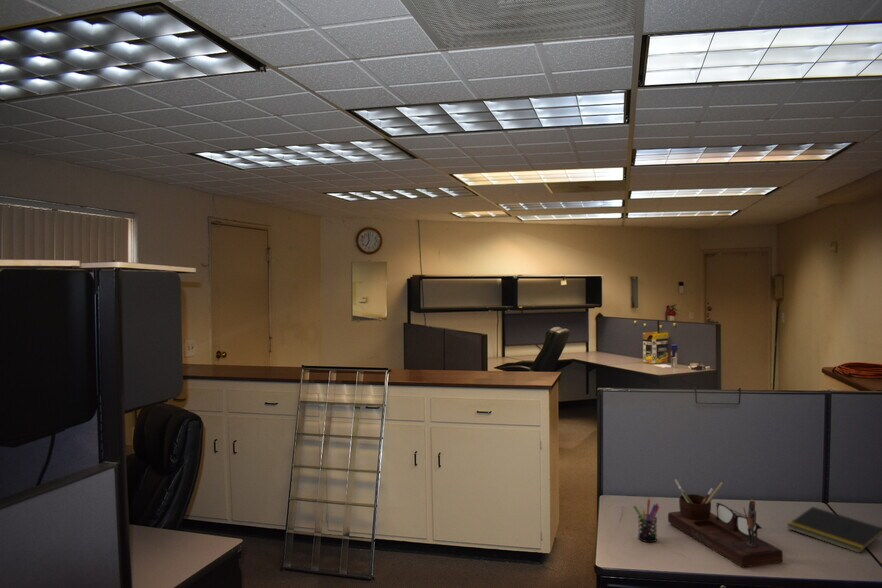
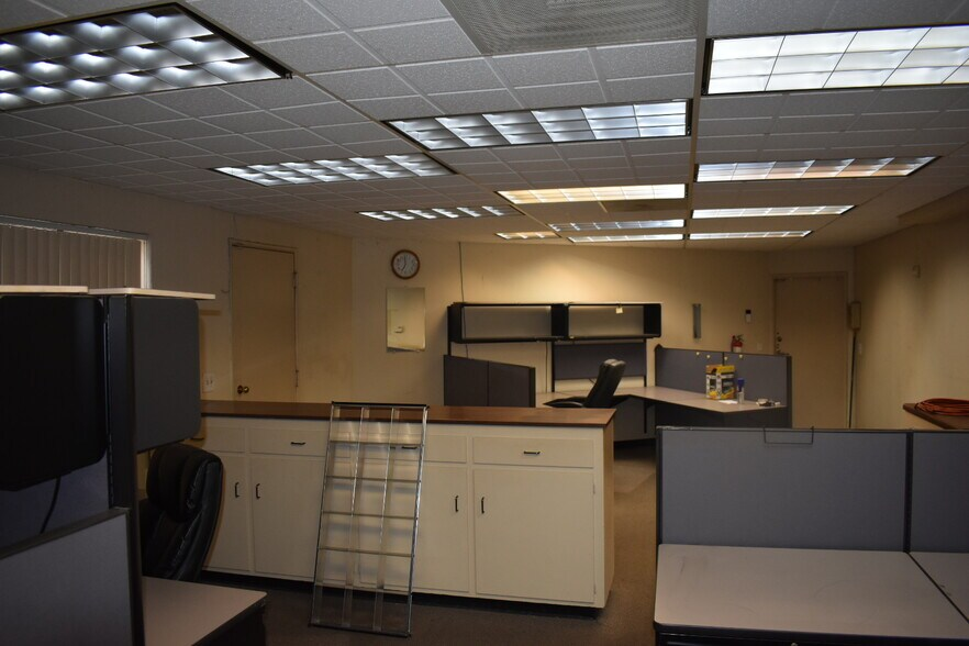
- desk organizer (718, 511)
- notepad (834, 528)
- pen holder (645, 519)
